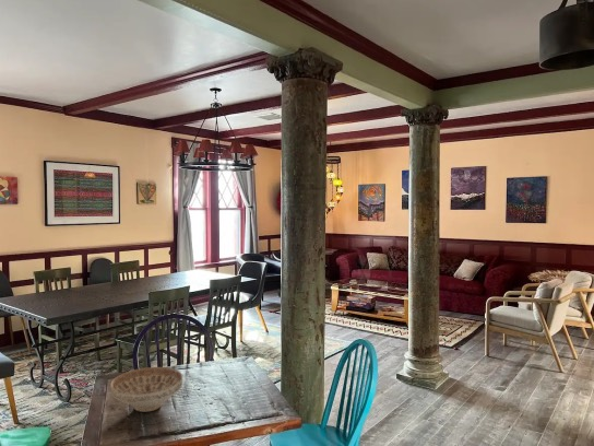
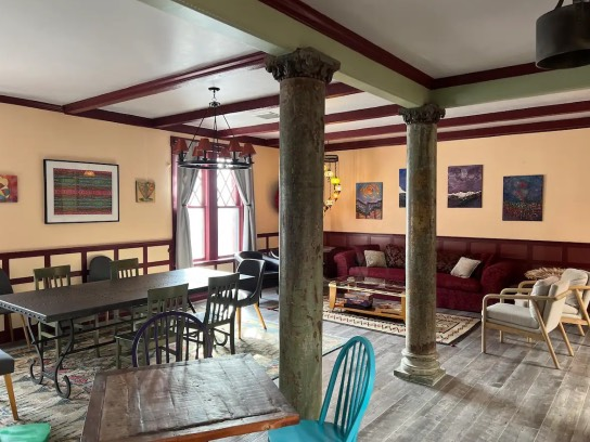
- decorative bowl (147, 392)
